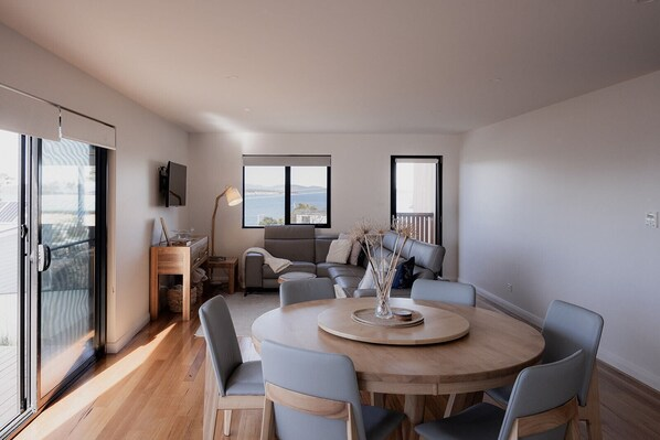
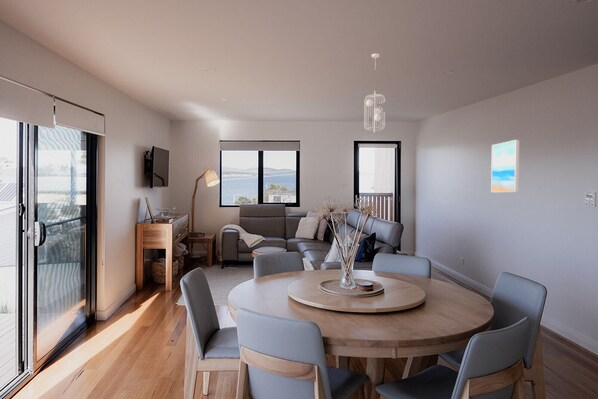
+ pendant light (374, 93)
+ wall art (504, 167)
